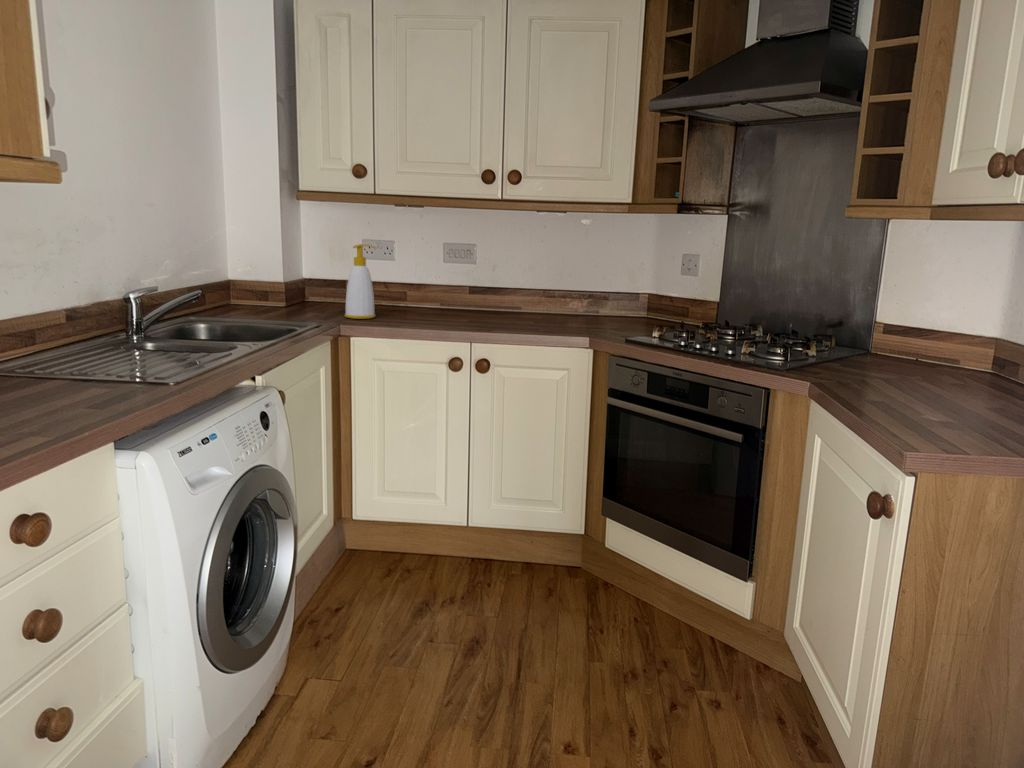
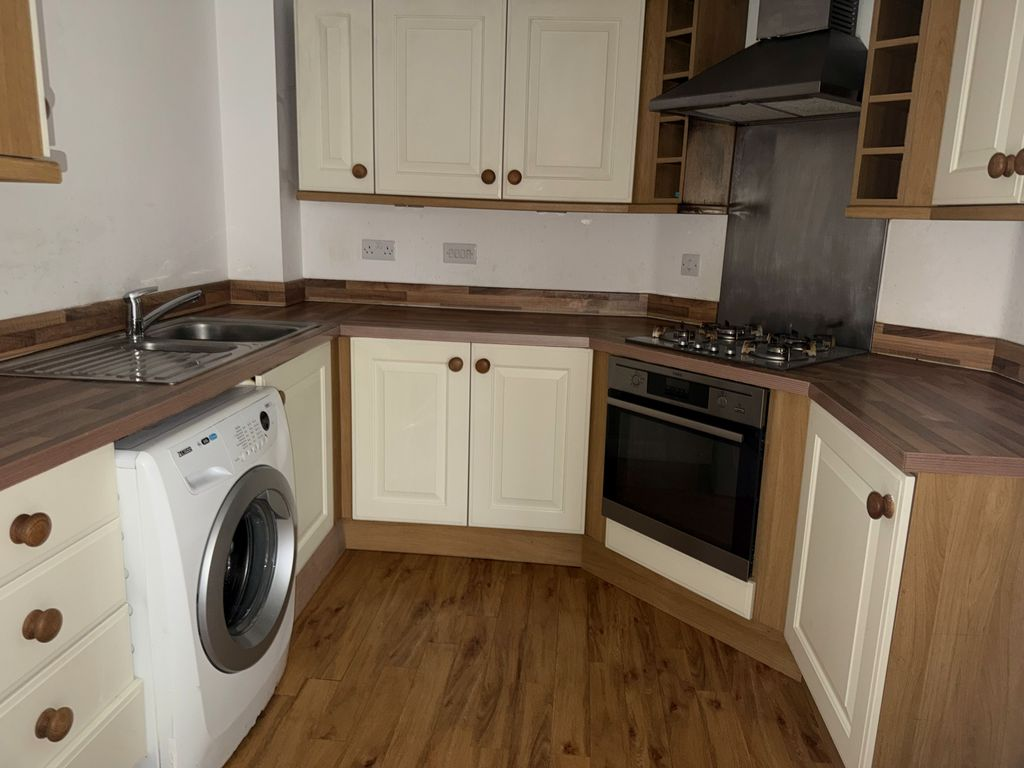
- soap bottle (360, 281)
